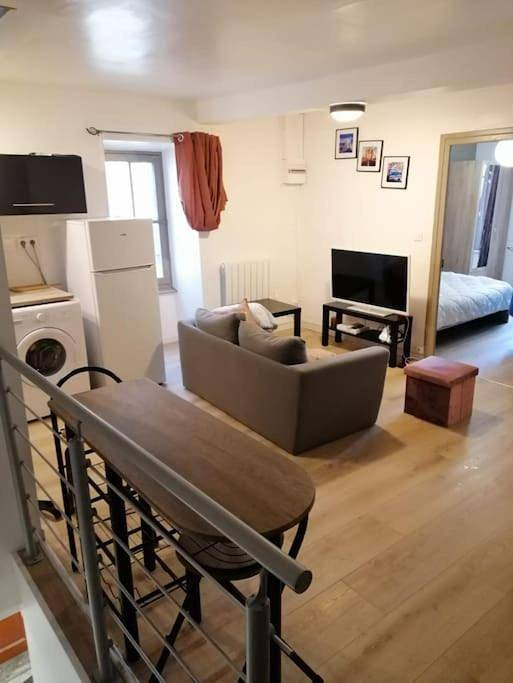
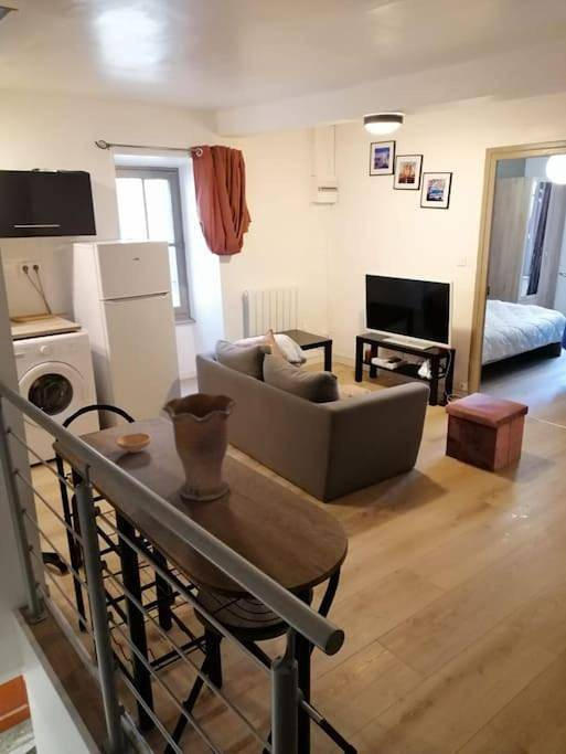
+ vase (203, 446)
+ bowl (135, 444)
